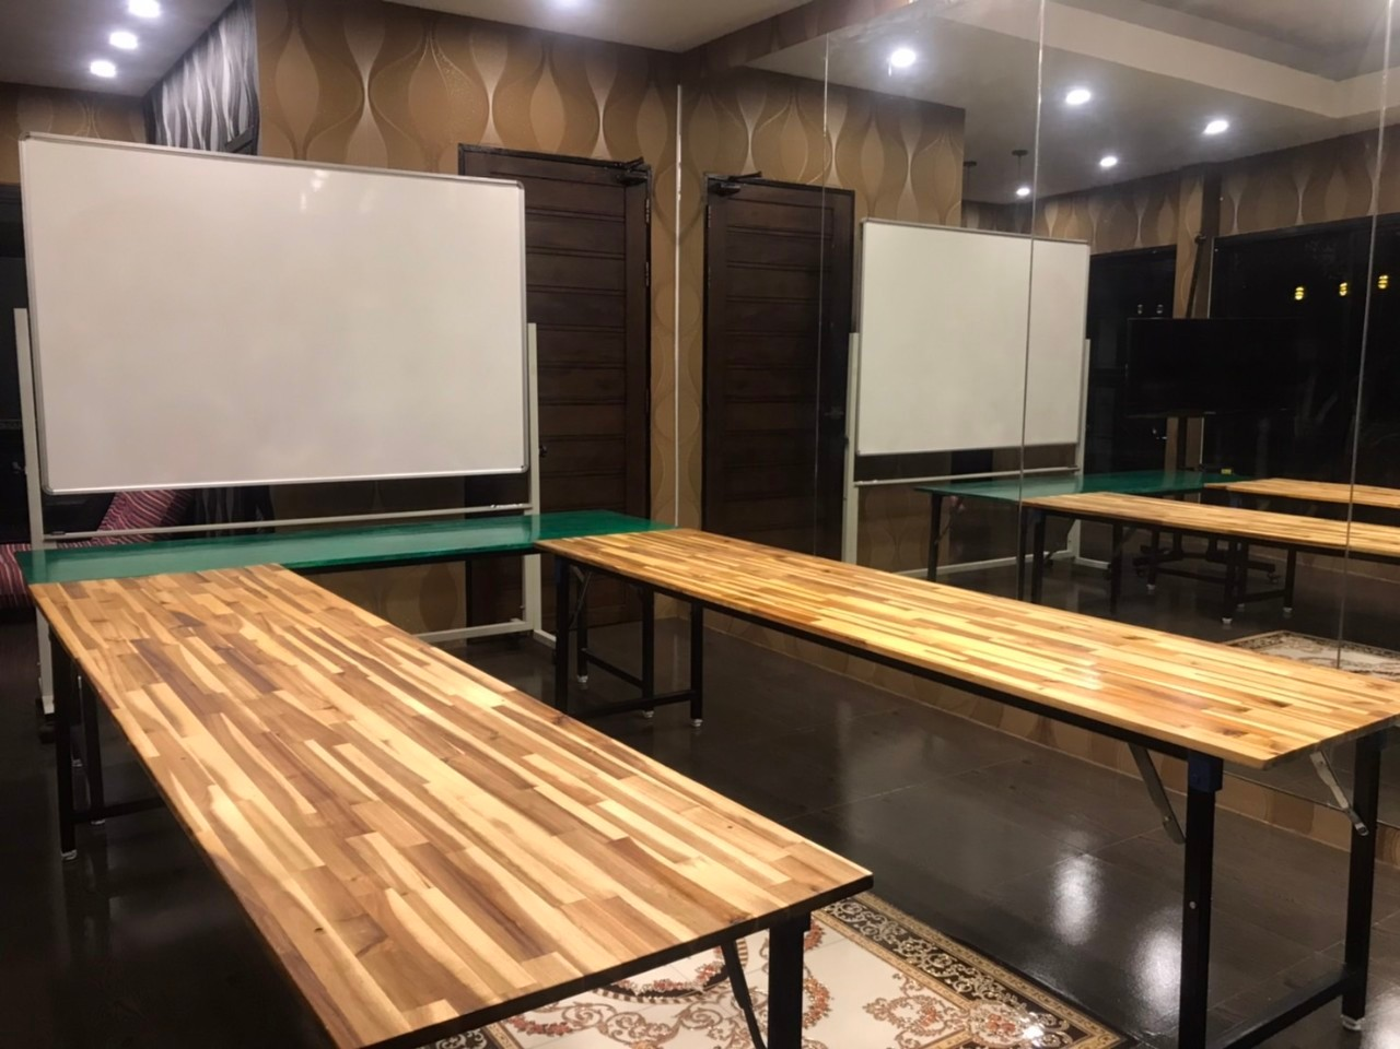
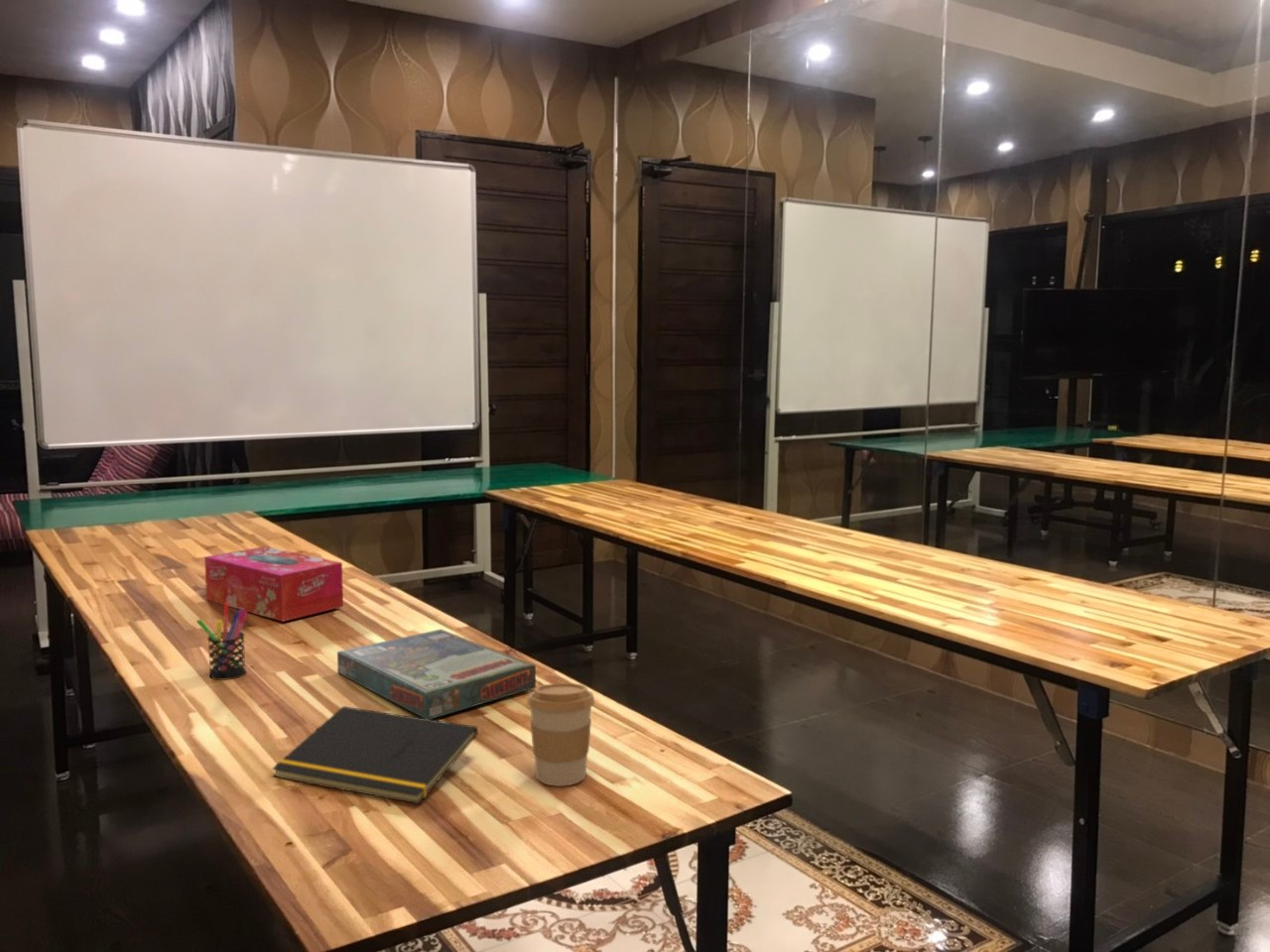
+ coffee cup (561, 730)
+ board game (435, 668)
+ notepad (378, 751)
+ tissue box (273, 581)
+ pen holder (221, 641)
